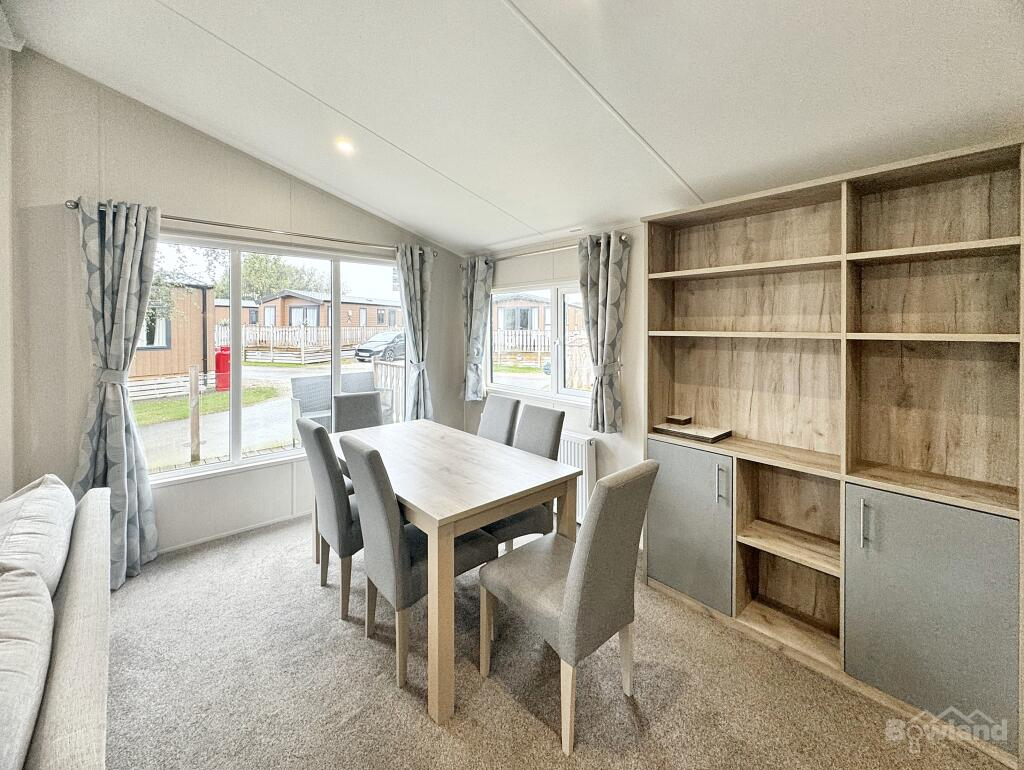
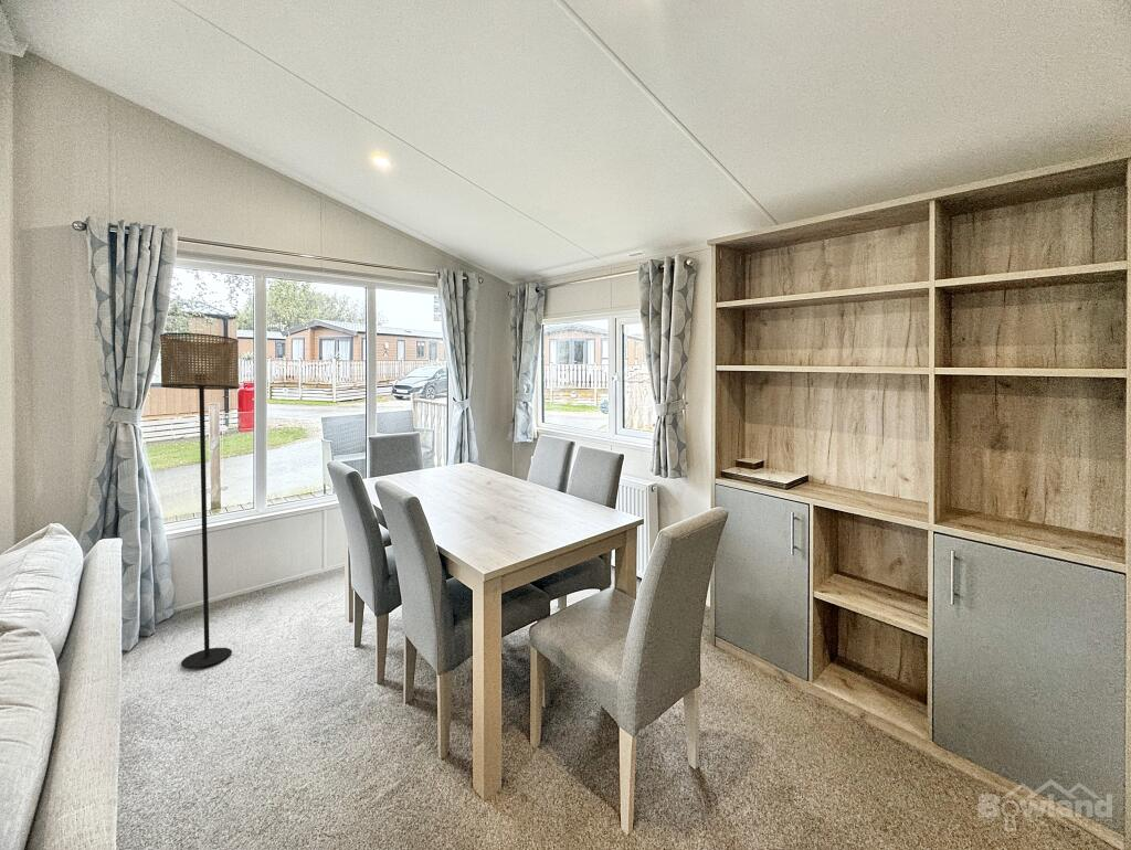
+ floor lamp (203, 499)
